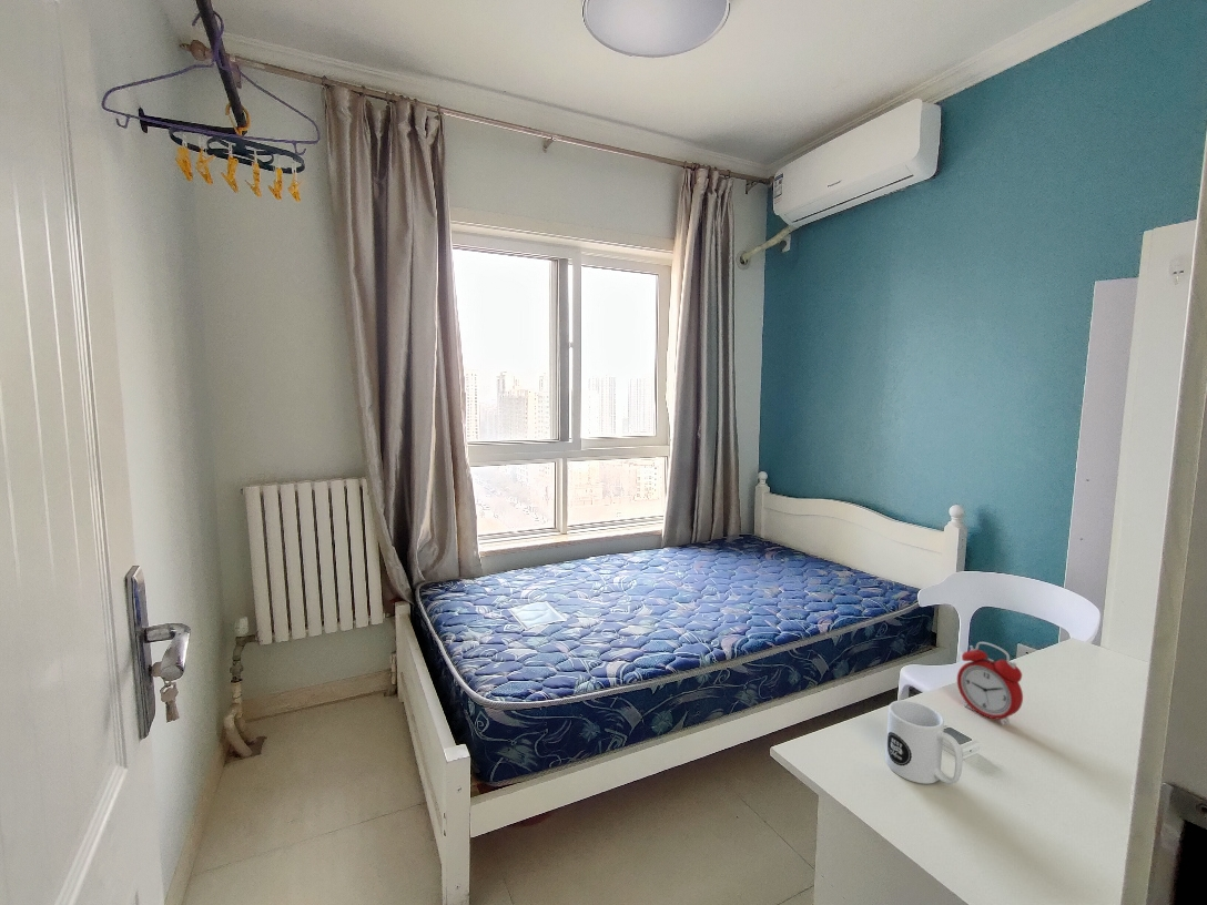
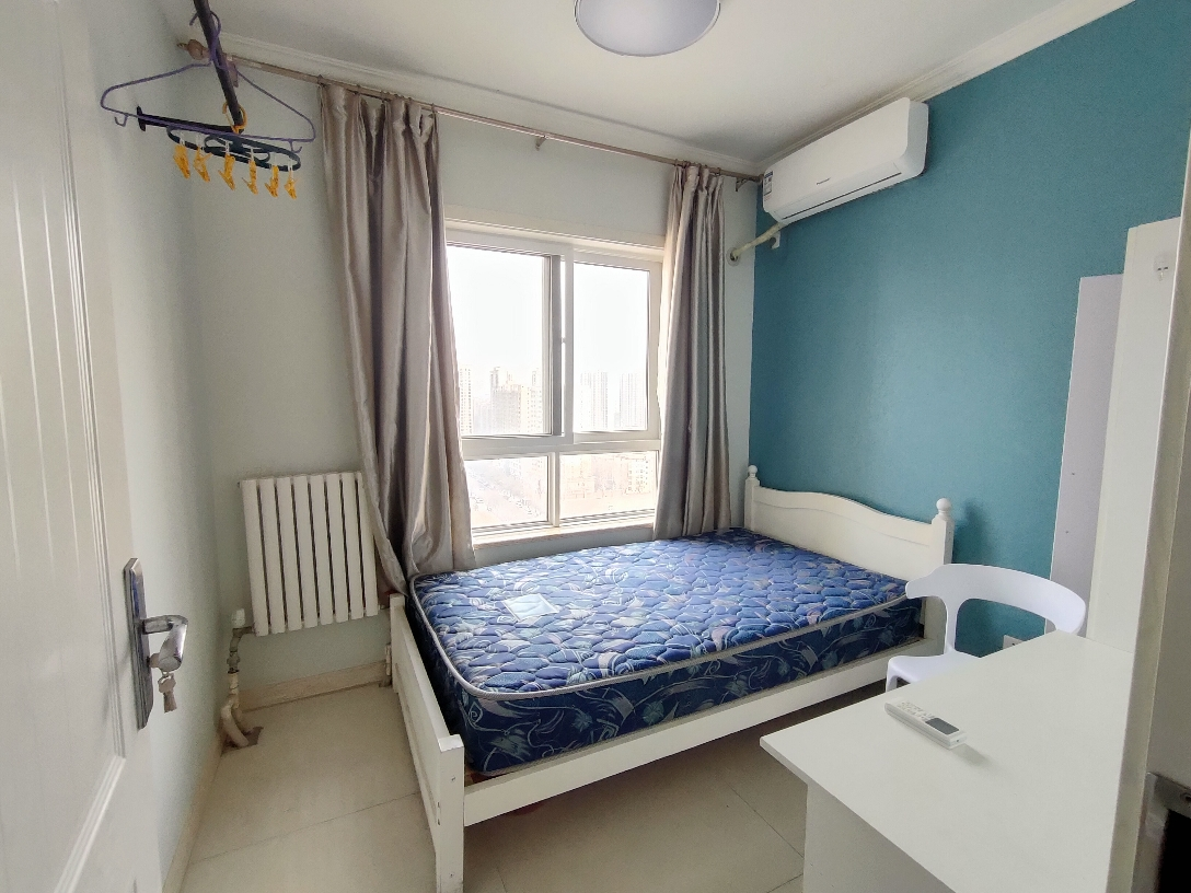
- mug (924, 745)
- alarm clock (990, 679)
